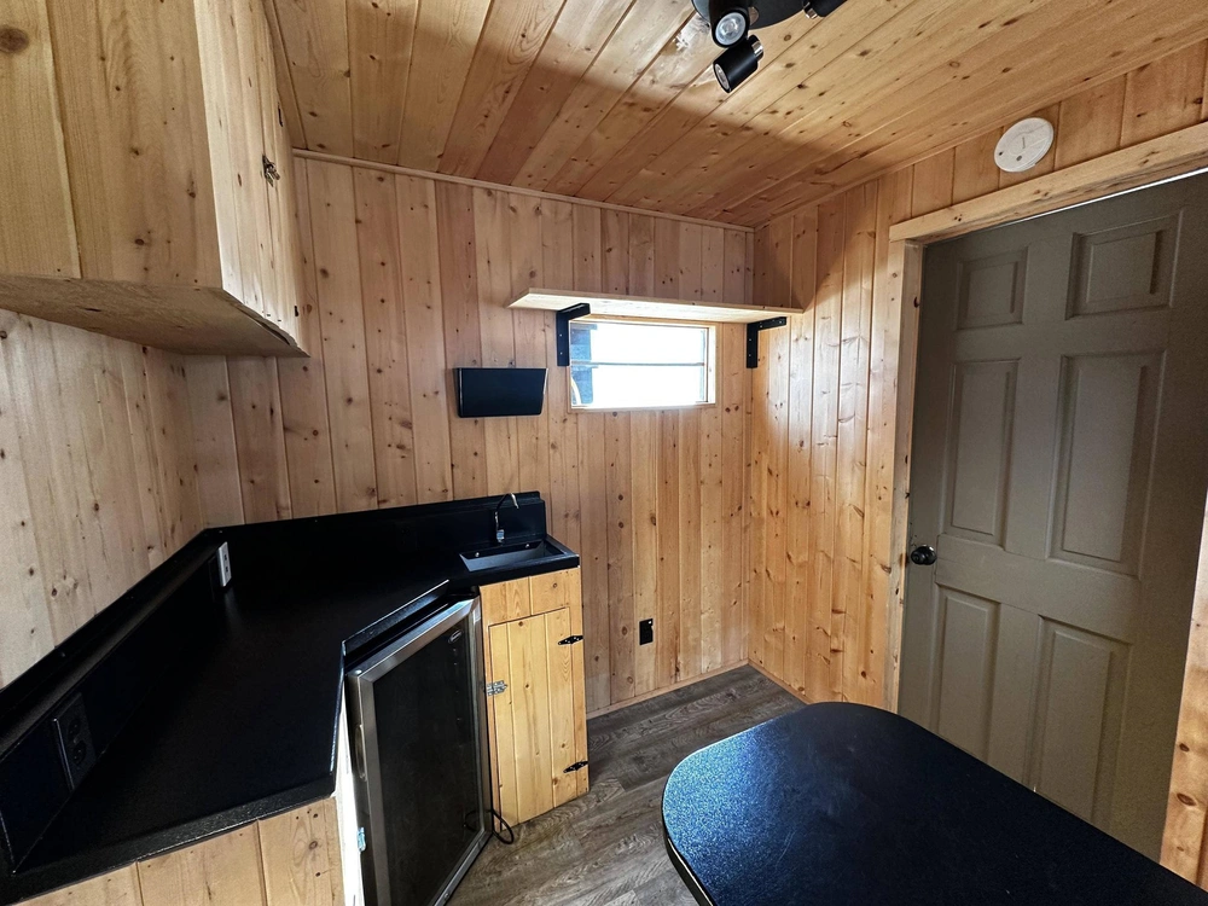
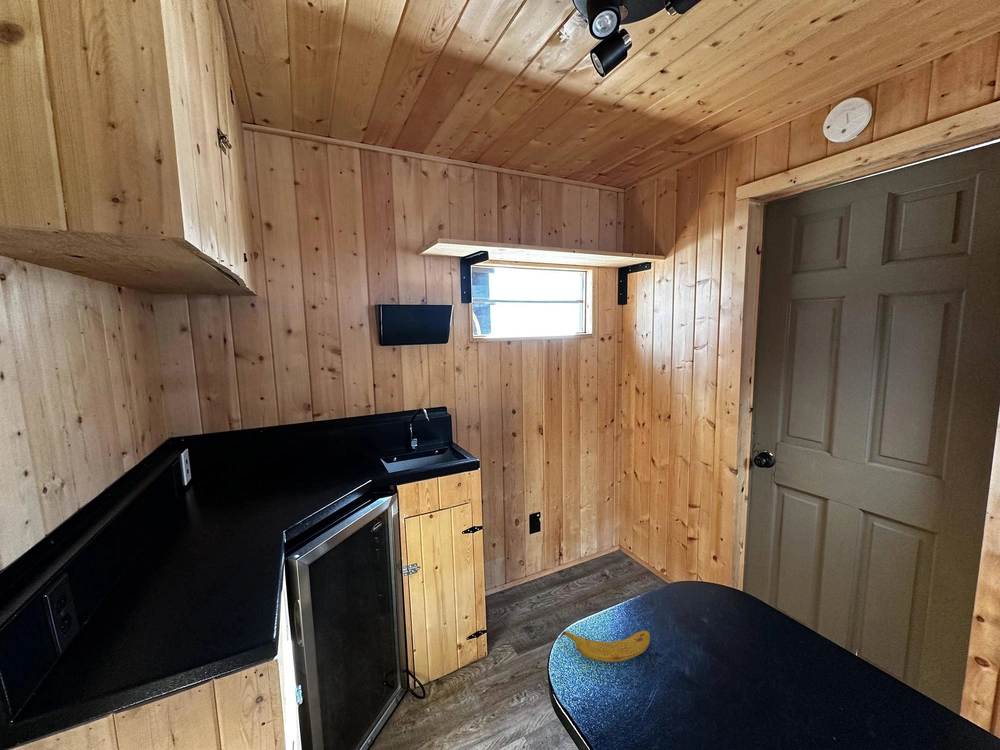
+ fruit (607, 642)
